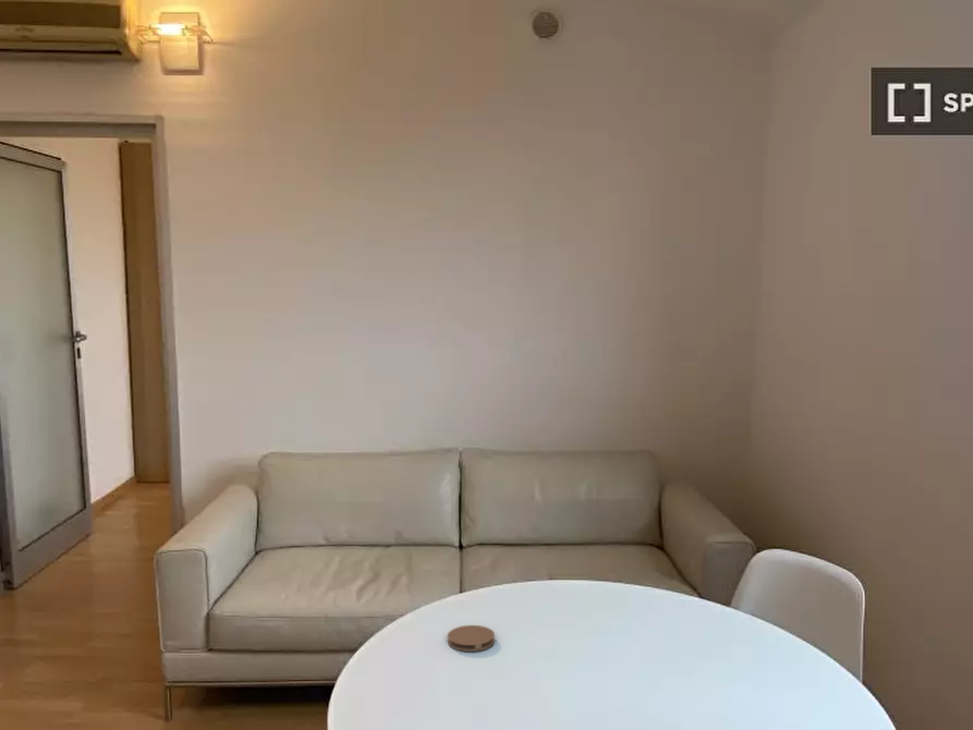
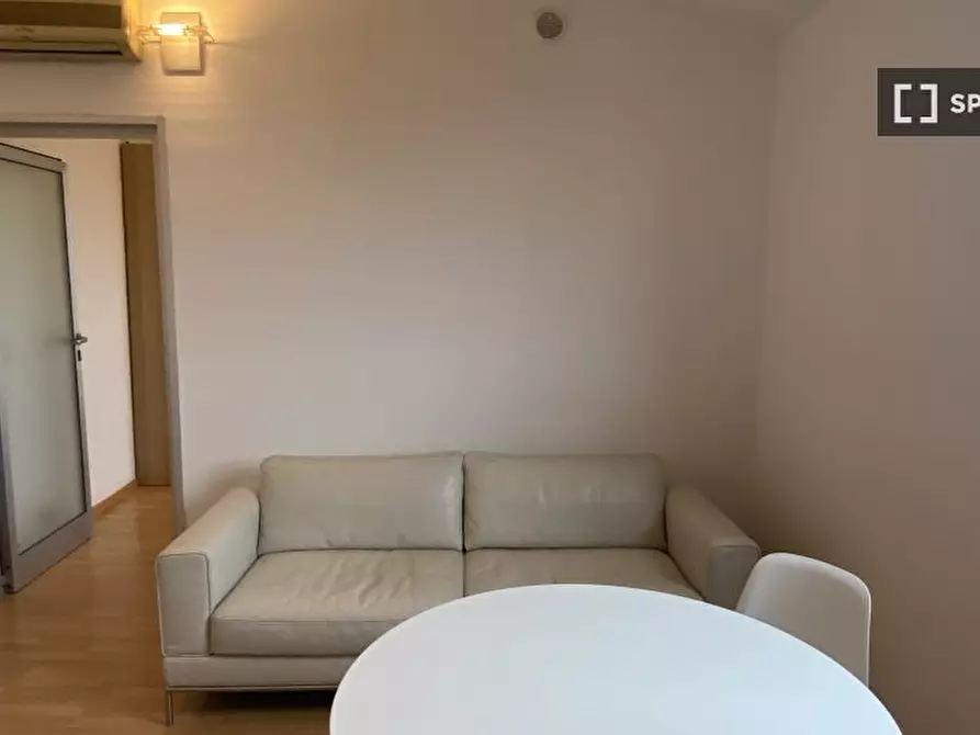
- coaster (471, 637)
